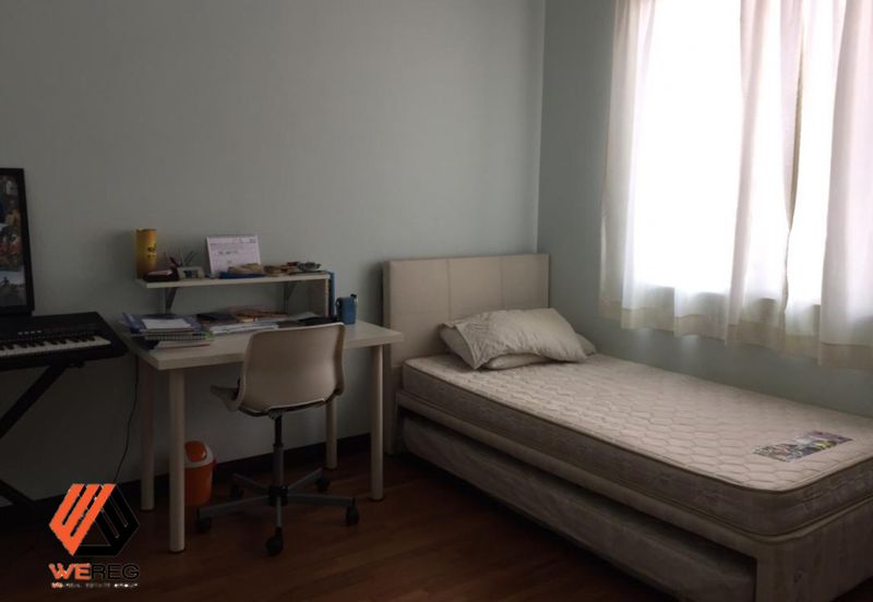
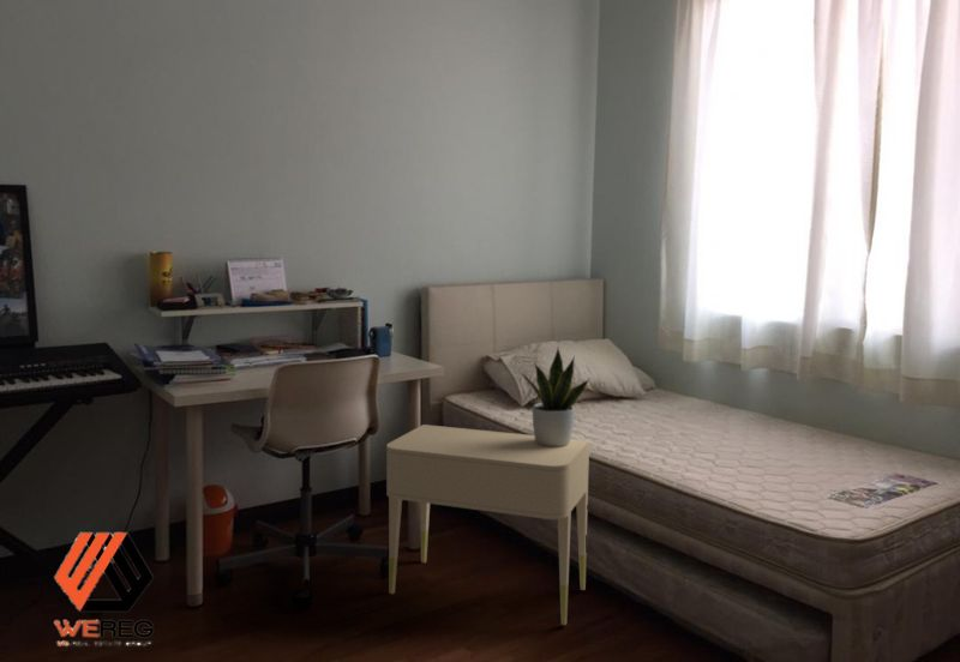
+ potted plant (552, 393)
+ nightstand (486, 510)
